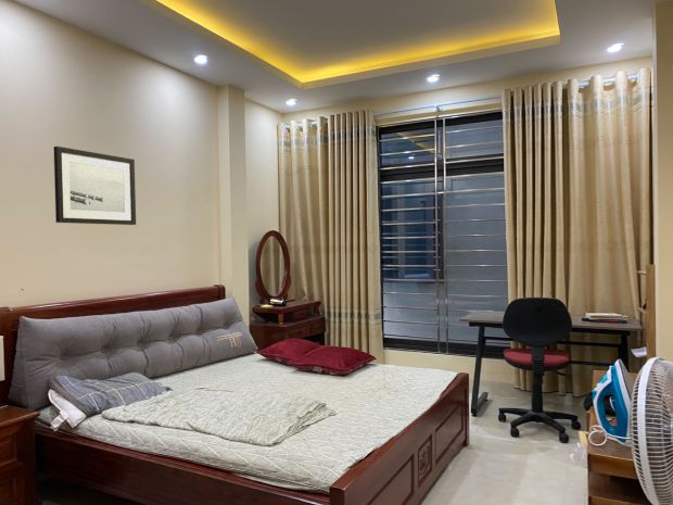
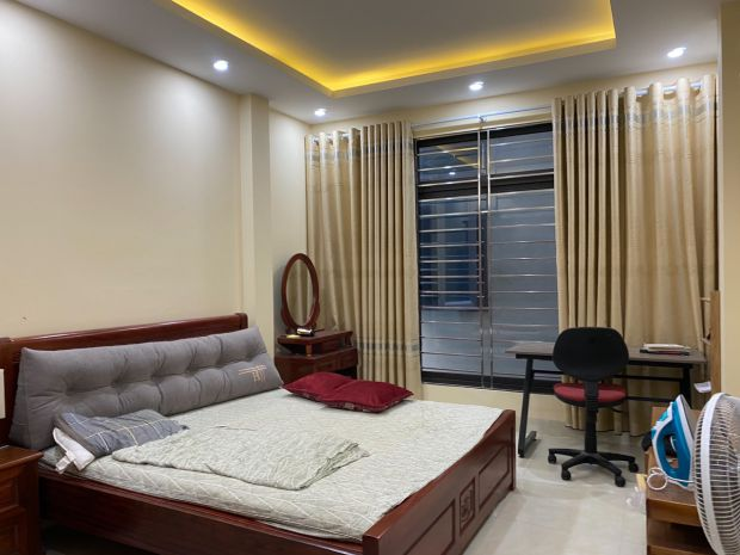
- wall art (98, 188)
